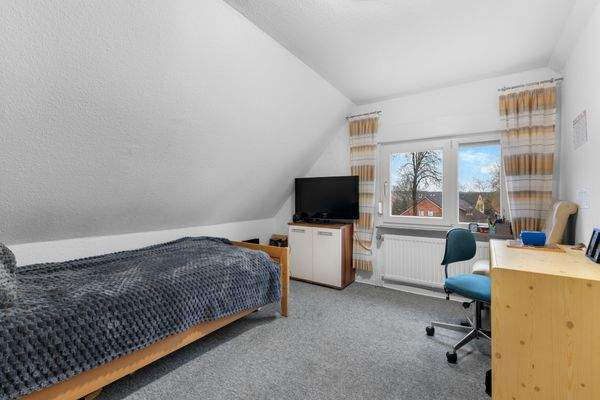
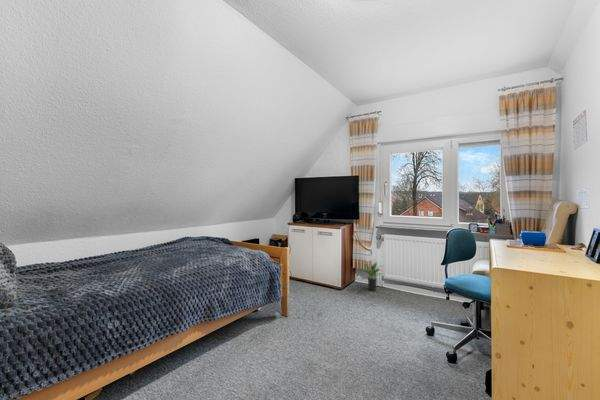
+ potted plant (371, 276)
